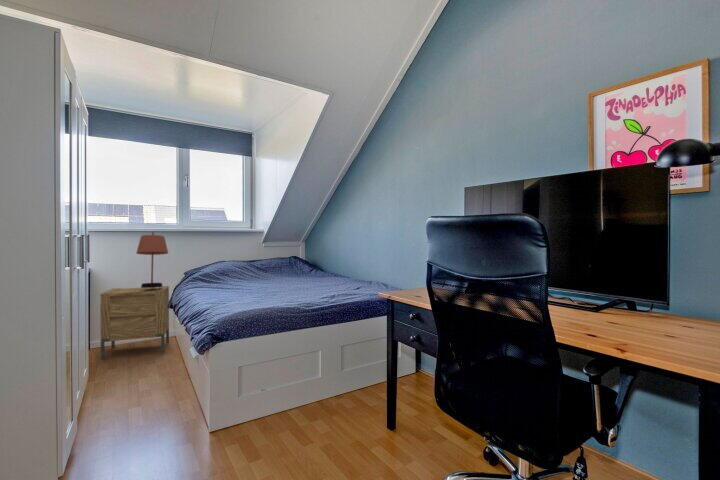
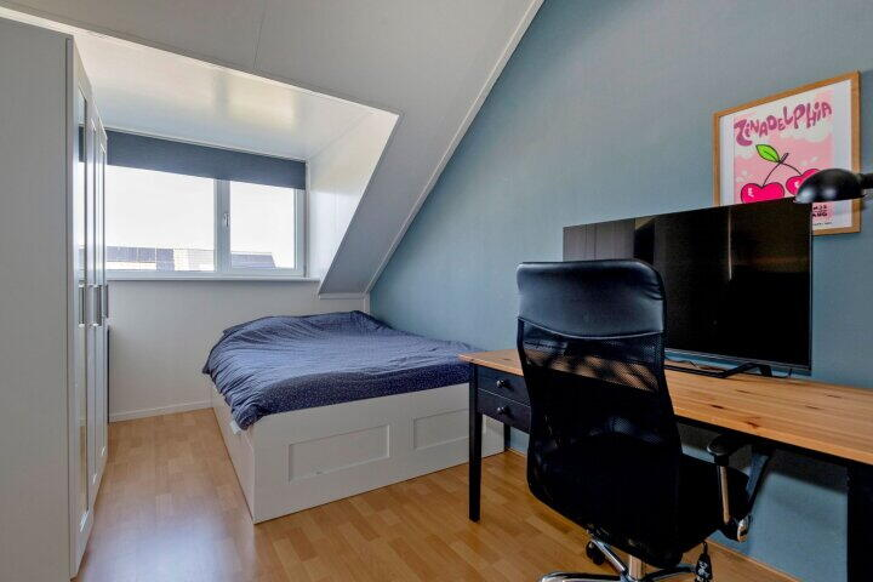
- nightstand (137, 320)
- table lamp (152, 261)
